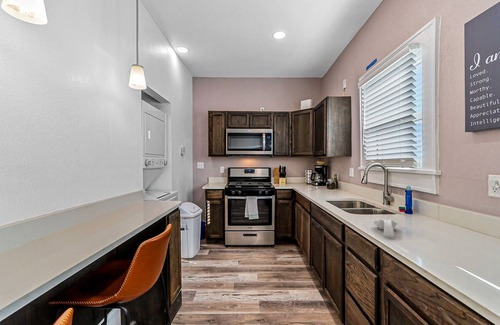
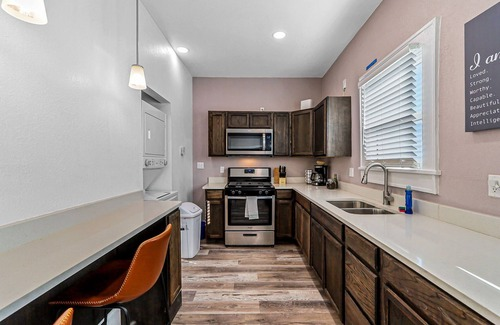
- spoon rest (386, 224)
